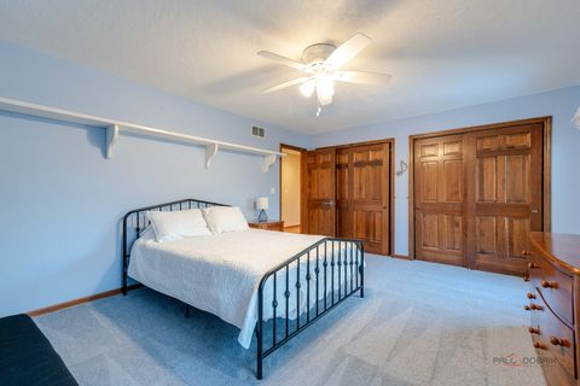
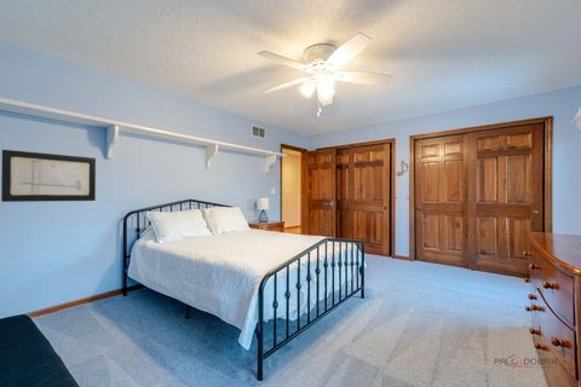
+ wall art (53, 177)
